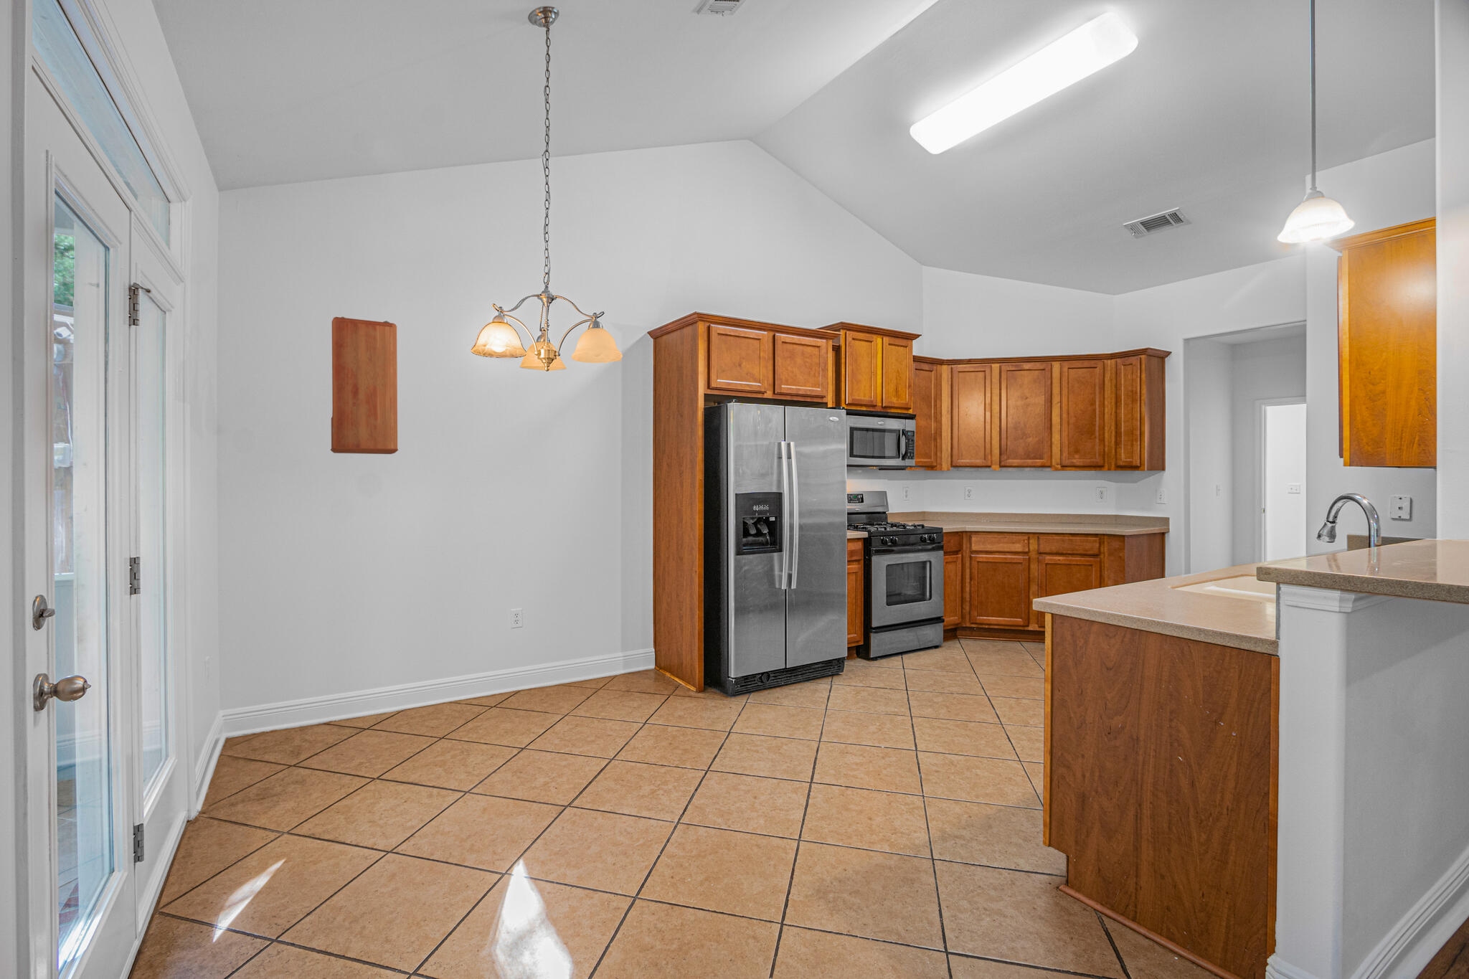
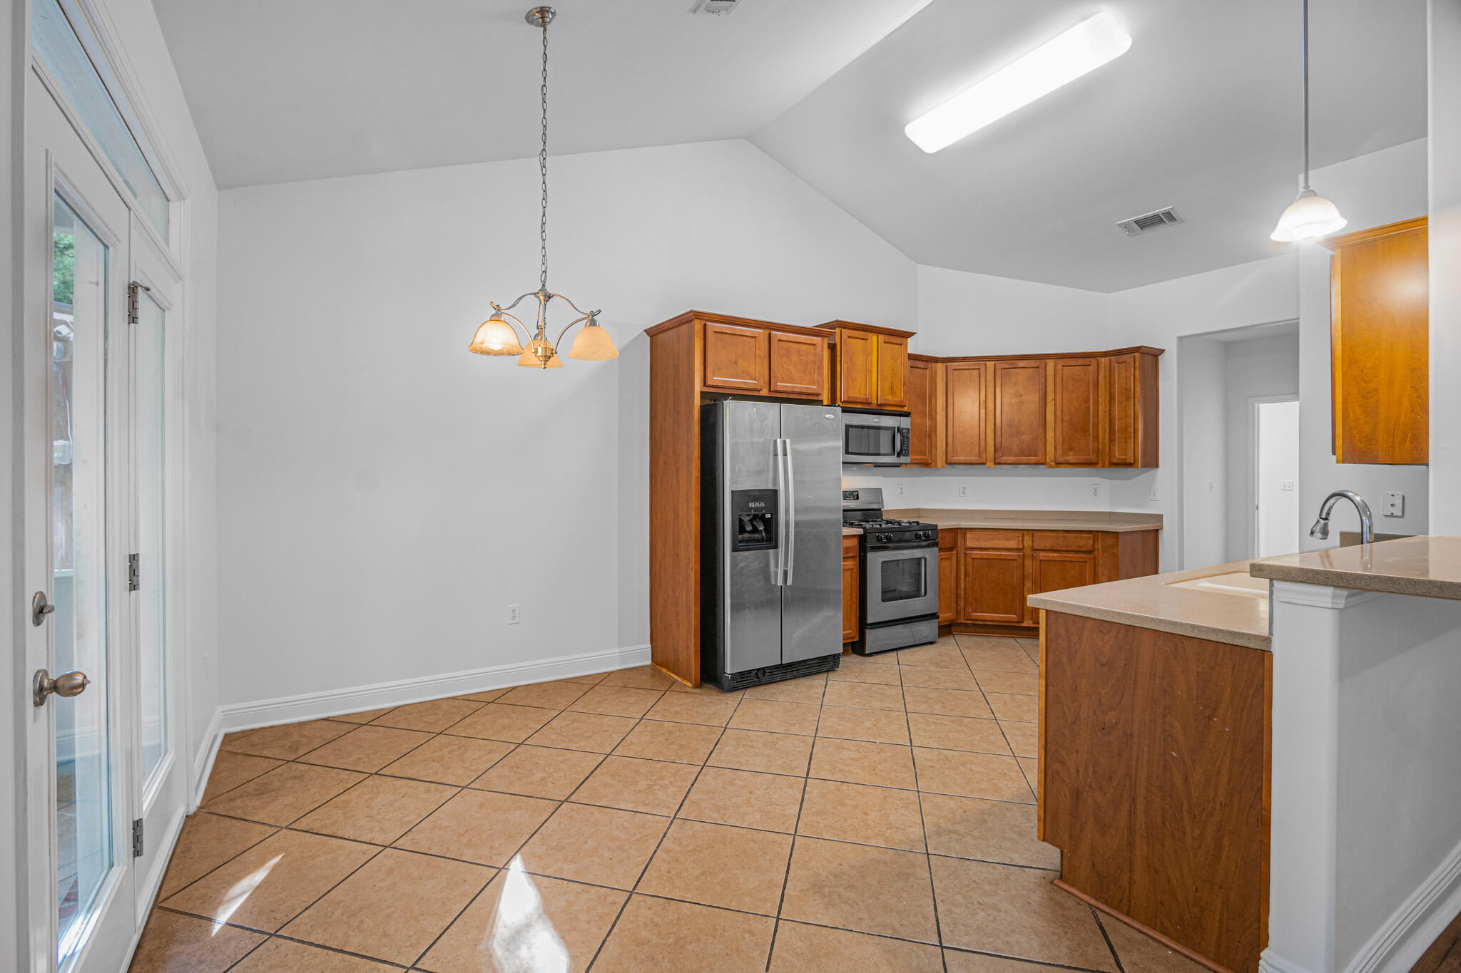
- time clock (364, 387)
